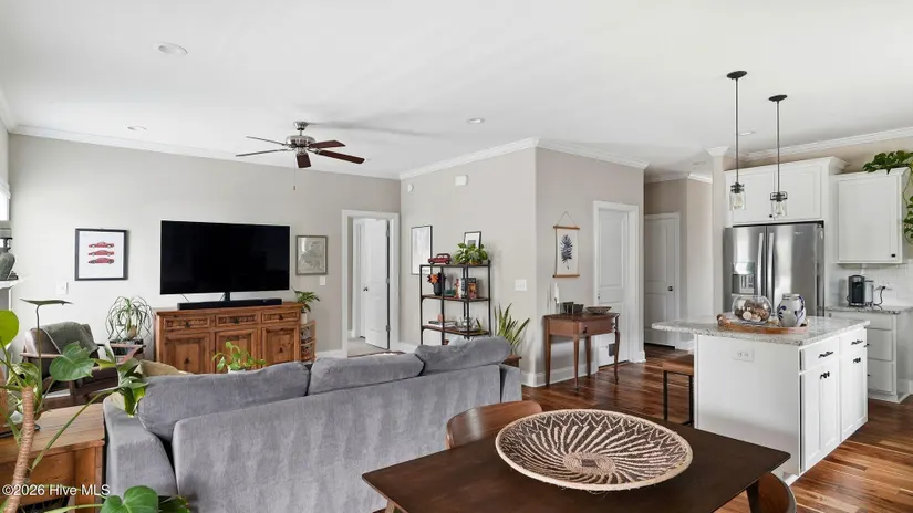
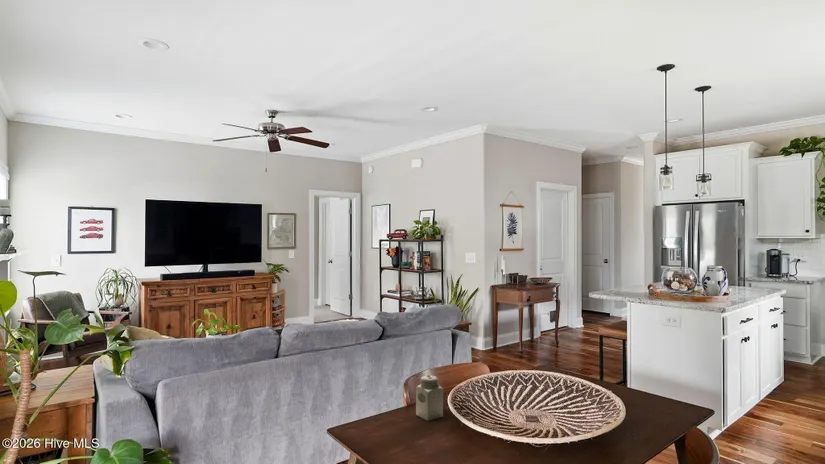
+ salt shaker (429, 396)
